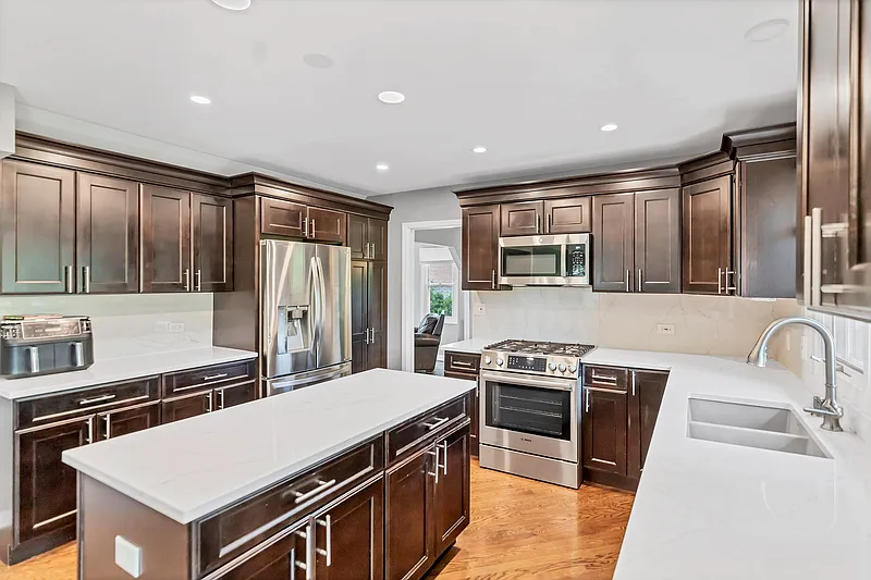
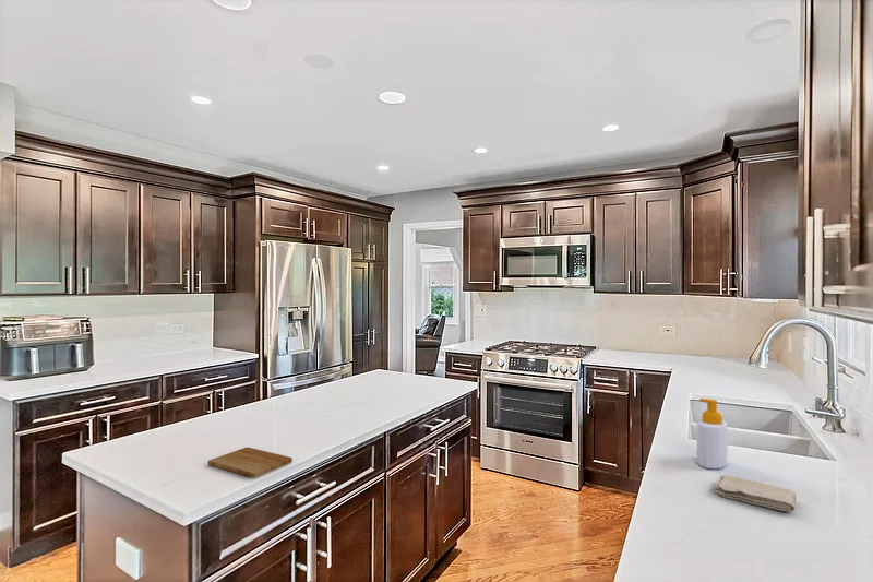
+ soap bottle (711, 431)
+ cutting board (250, 461)
+ washcloth (754, 491)
